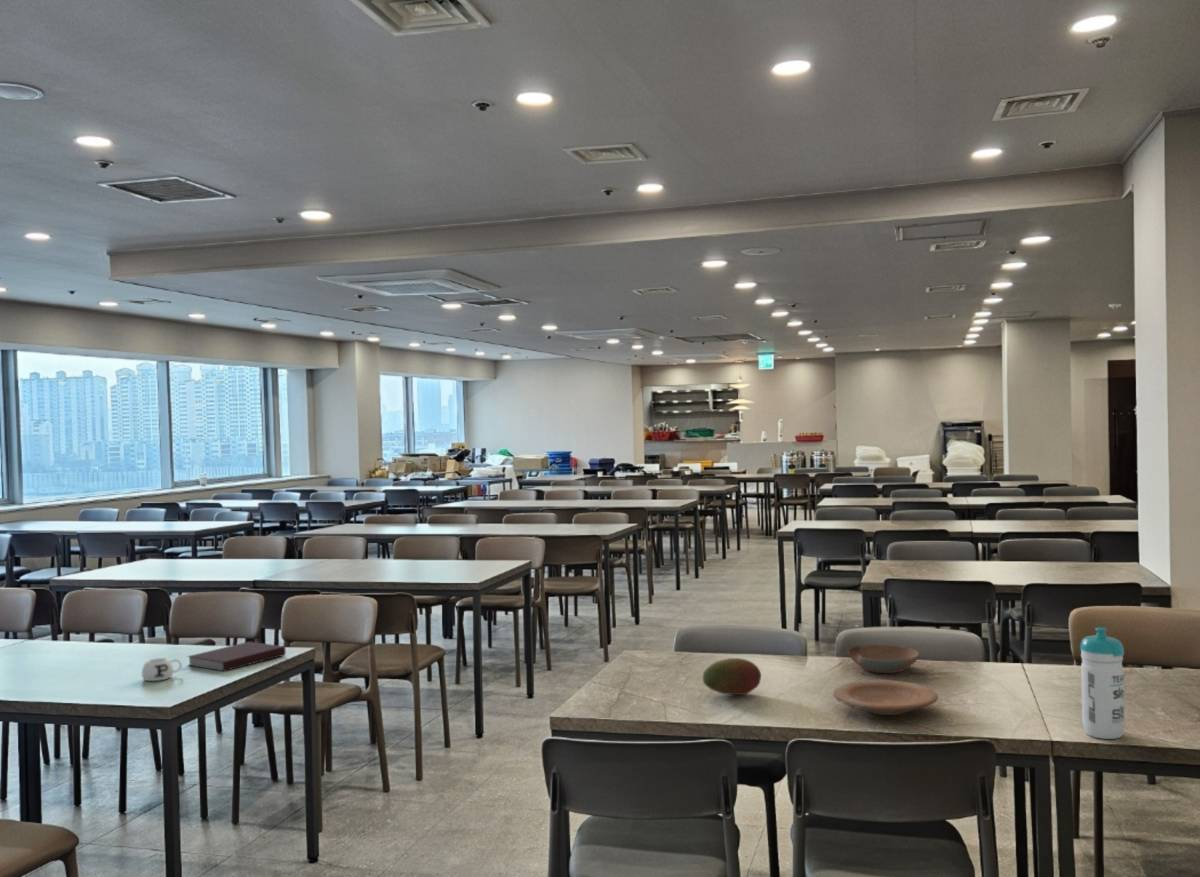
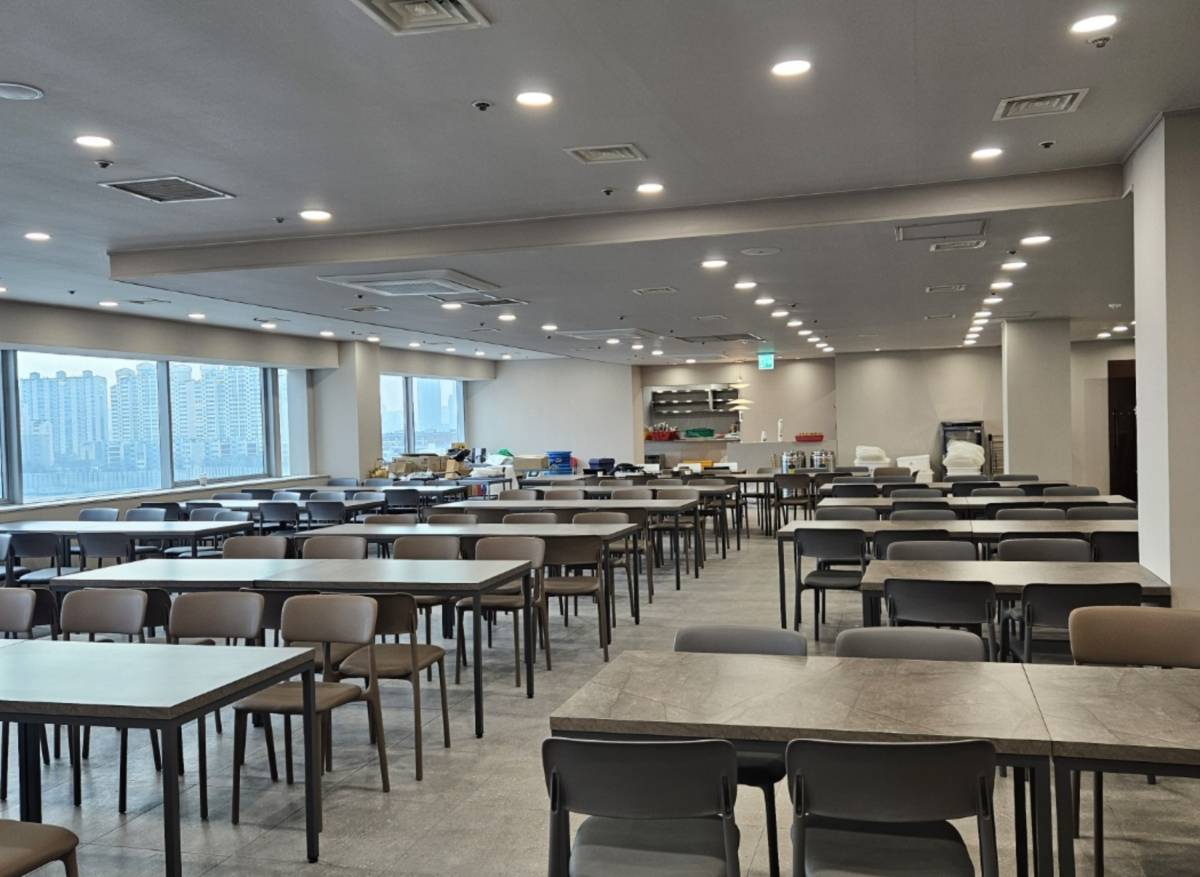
- plate (885, 700)
- mug (162, 668)
- fruit (732, 676)
- bowl (883, 660)
- notebook (237, 655)
- water bottle (1102, 681)
